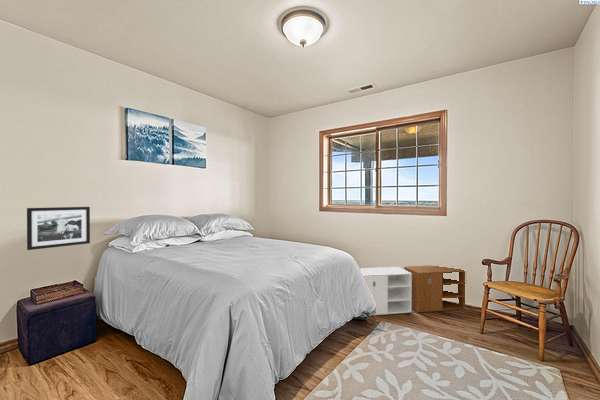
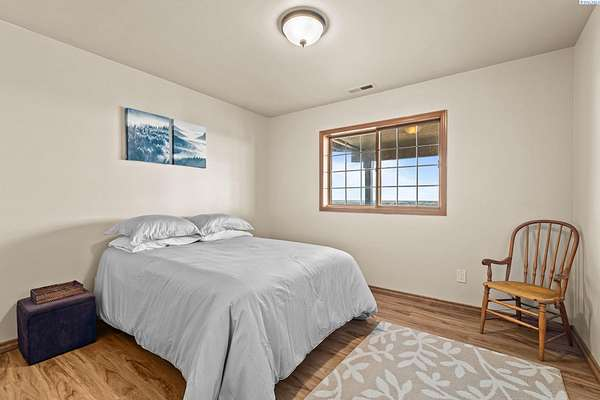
- picture frame (60, 226)
- storage cabinet (433, 287)
